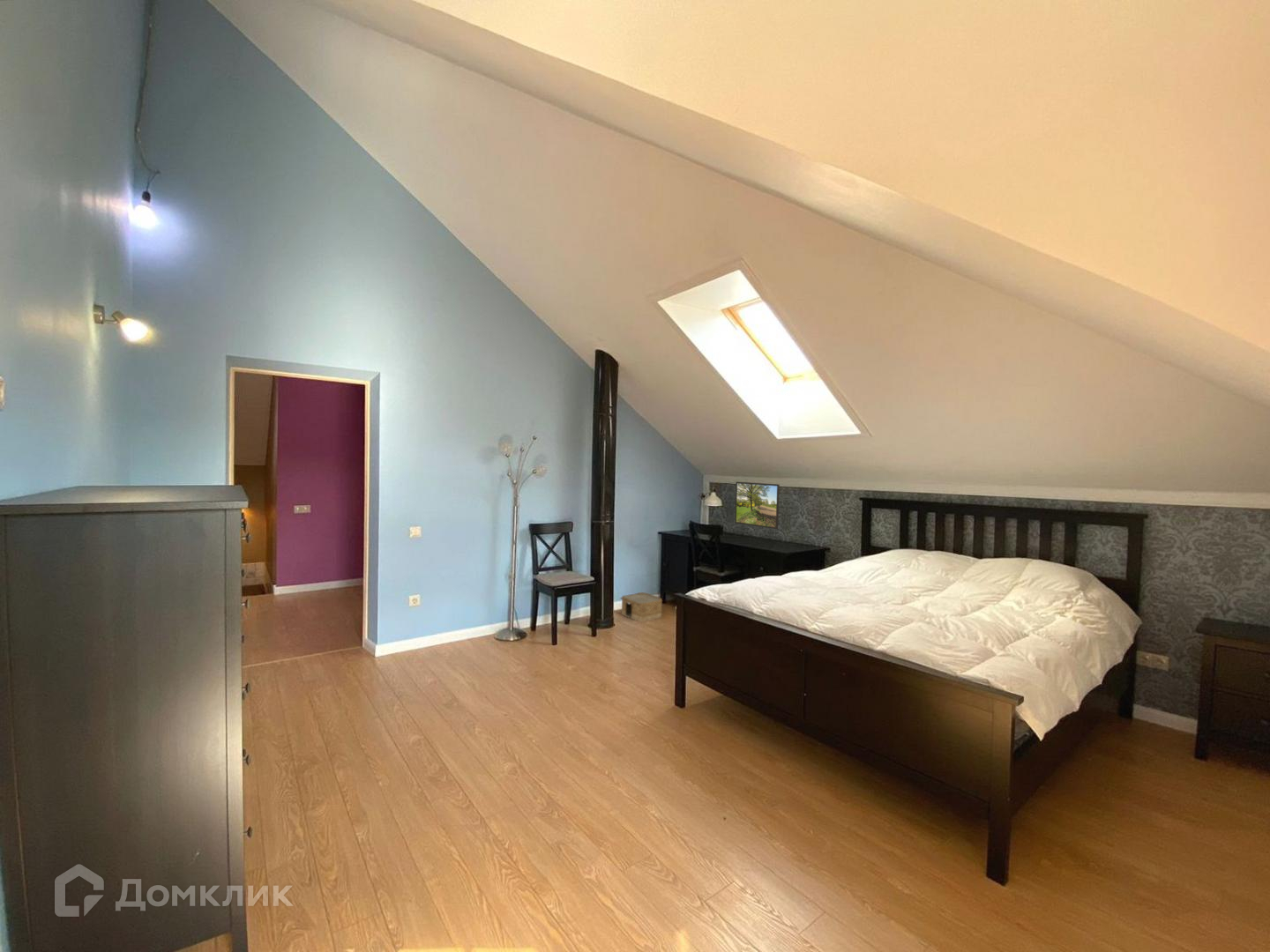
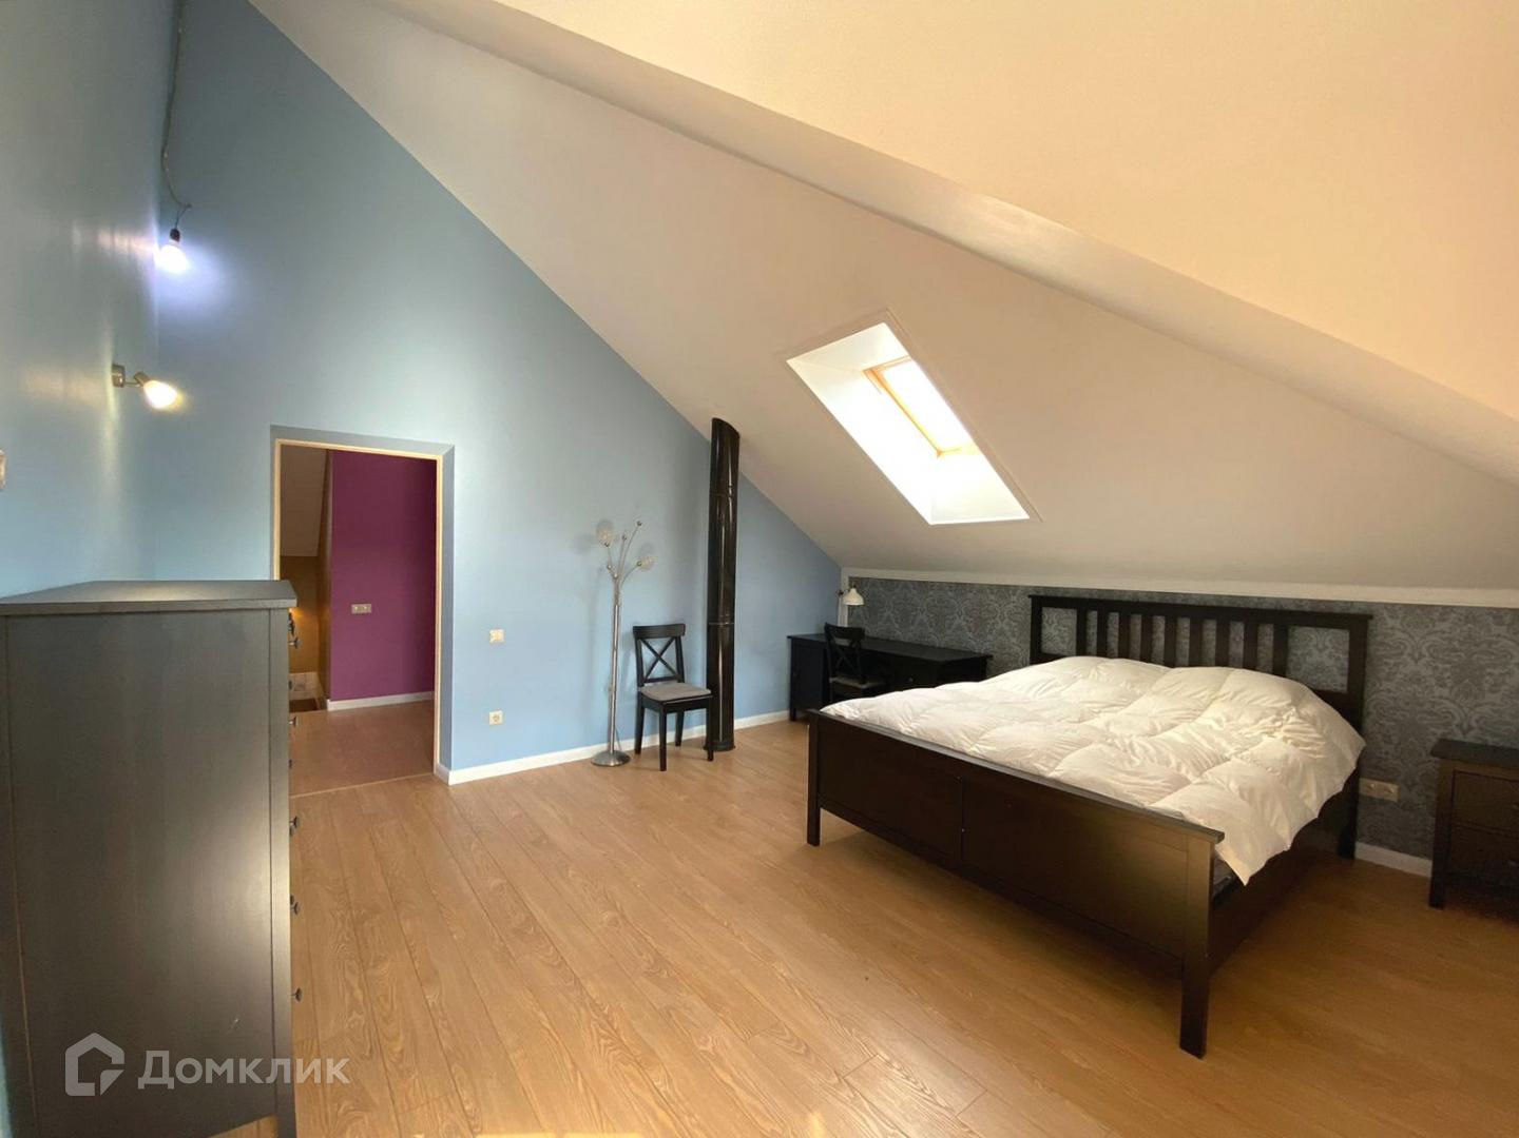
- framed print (756, 504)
- woven basket (640, 606)
